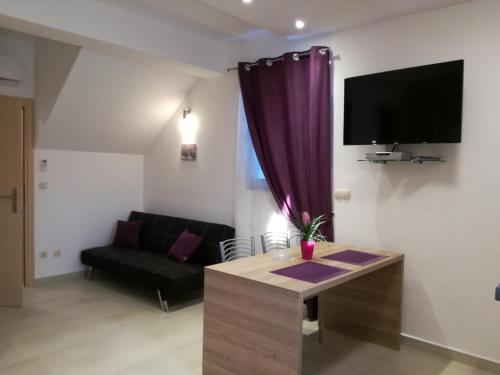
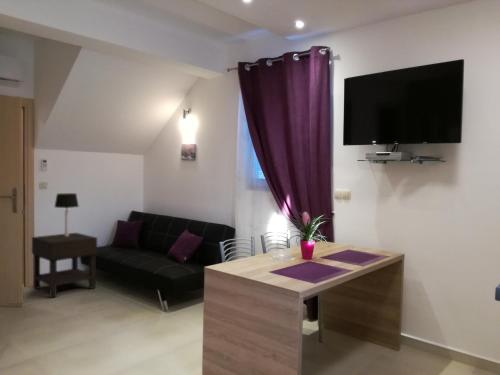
+ nightstand (64, 259)
+ table lamp (66, 214)
